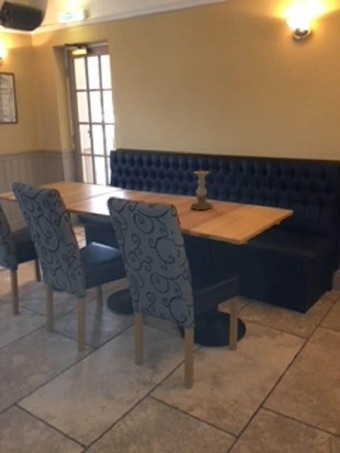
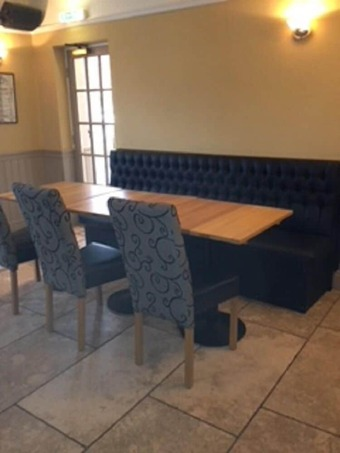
- candle holder (201, 190)
